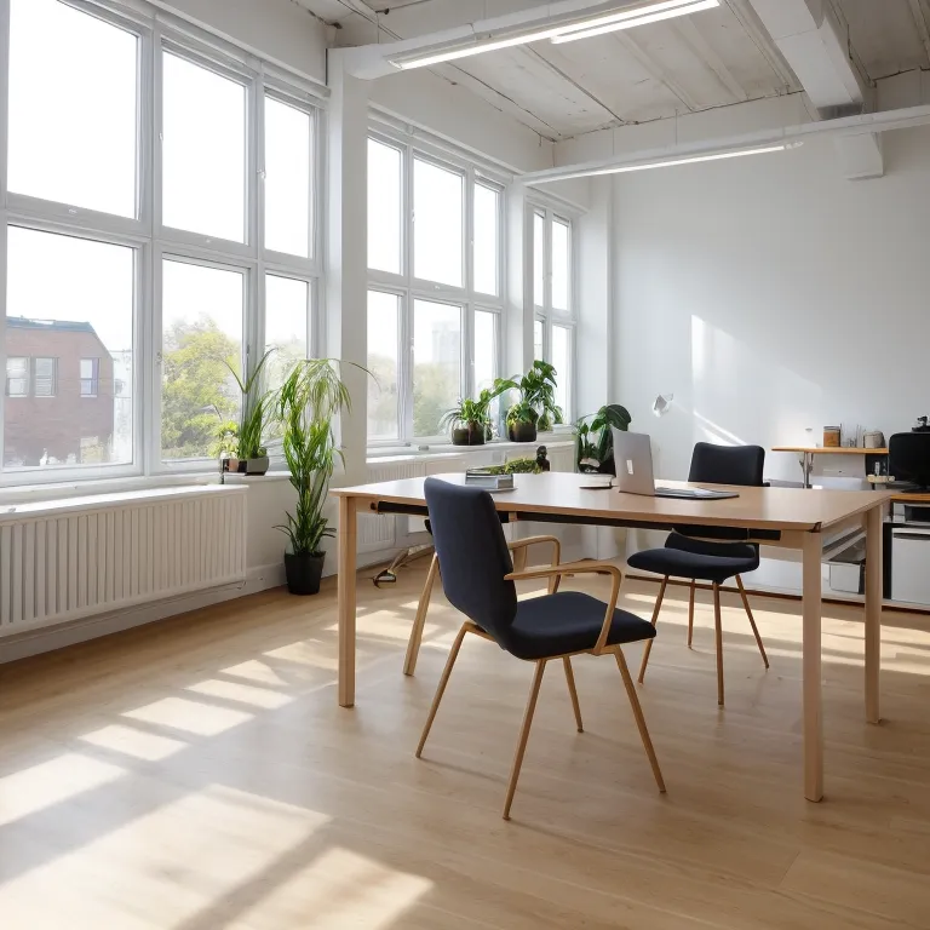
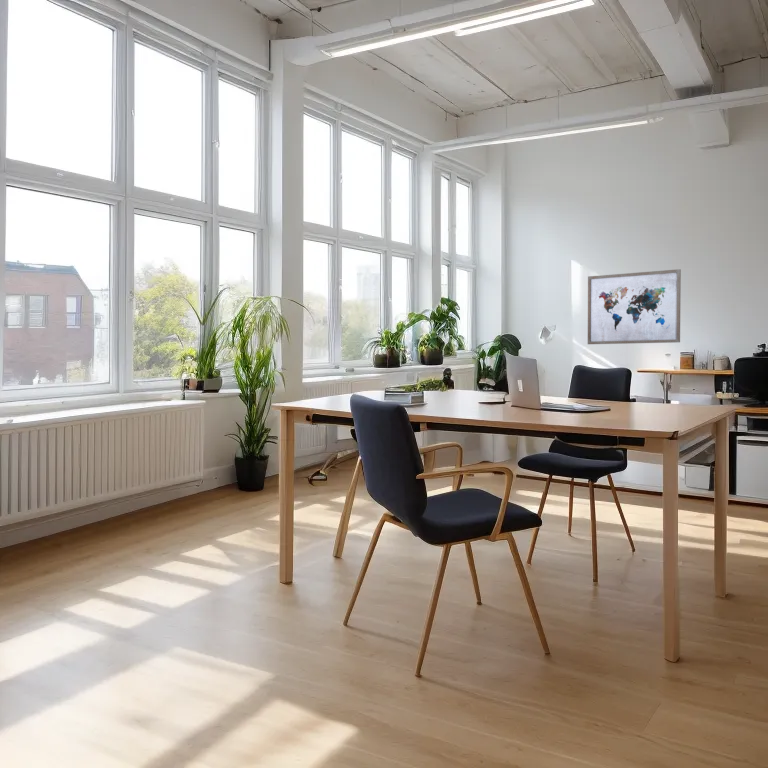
+ wall art (632, 308)
